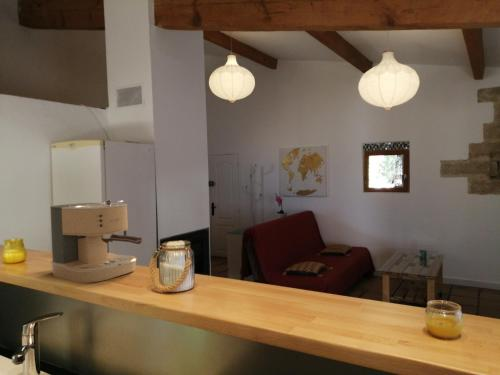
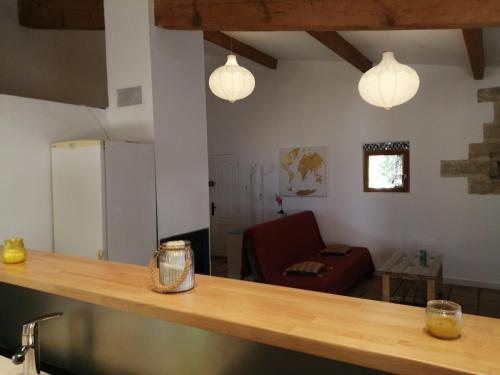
- coffee maker (99, 236)
